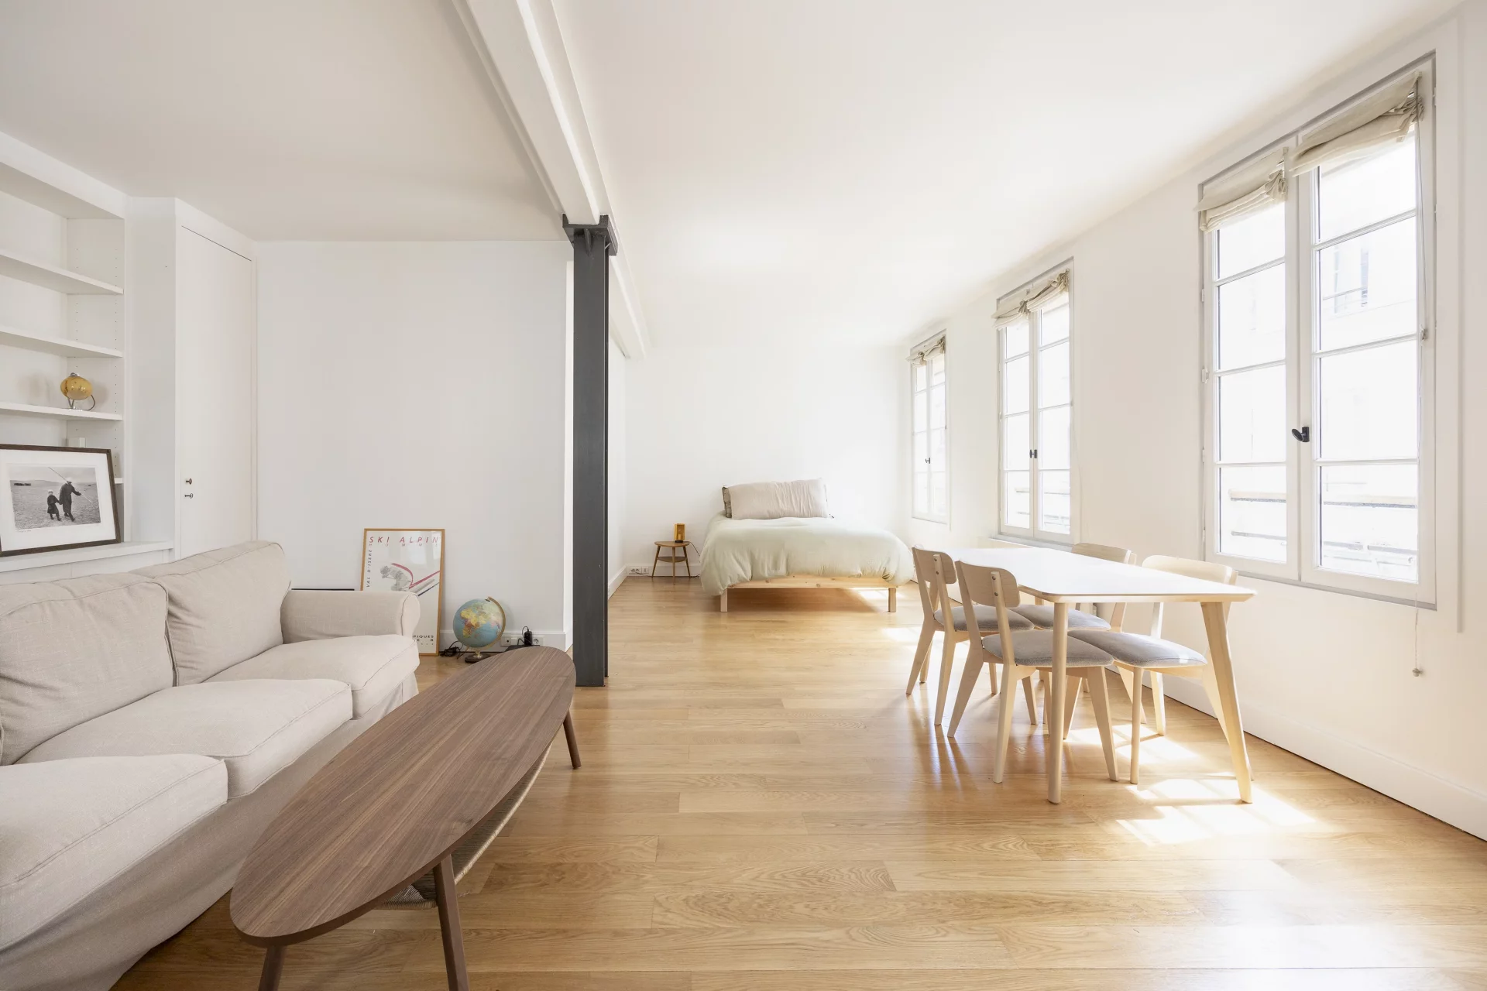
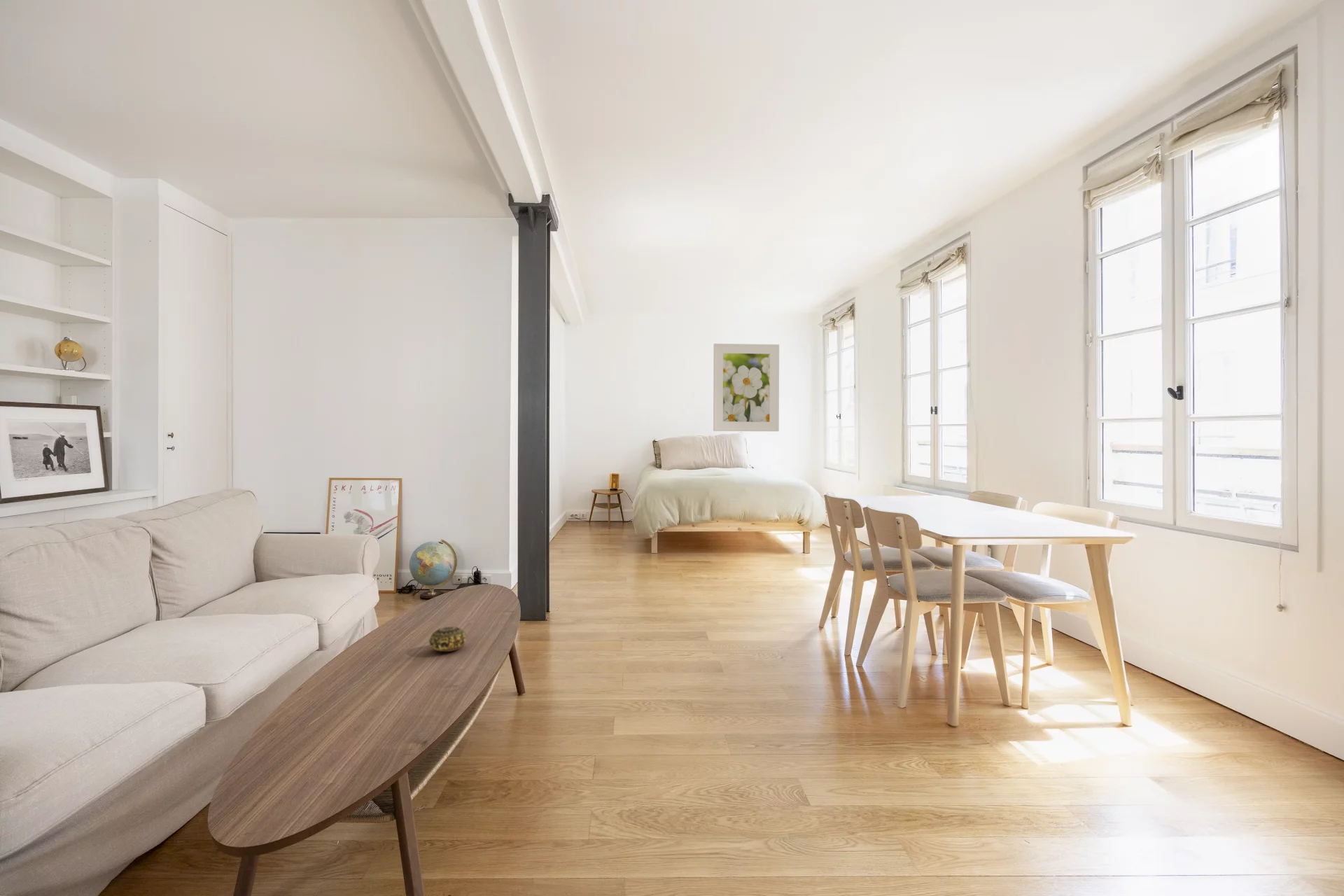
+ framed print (746, 387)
+ decorative ball (448, 638)
